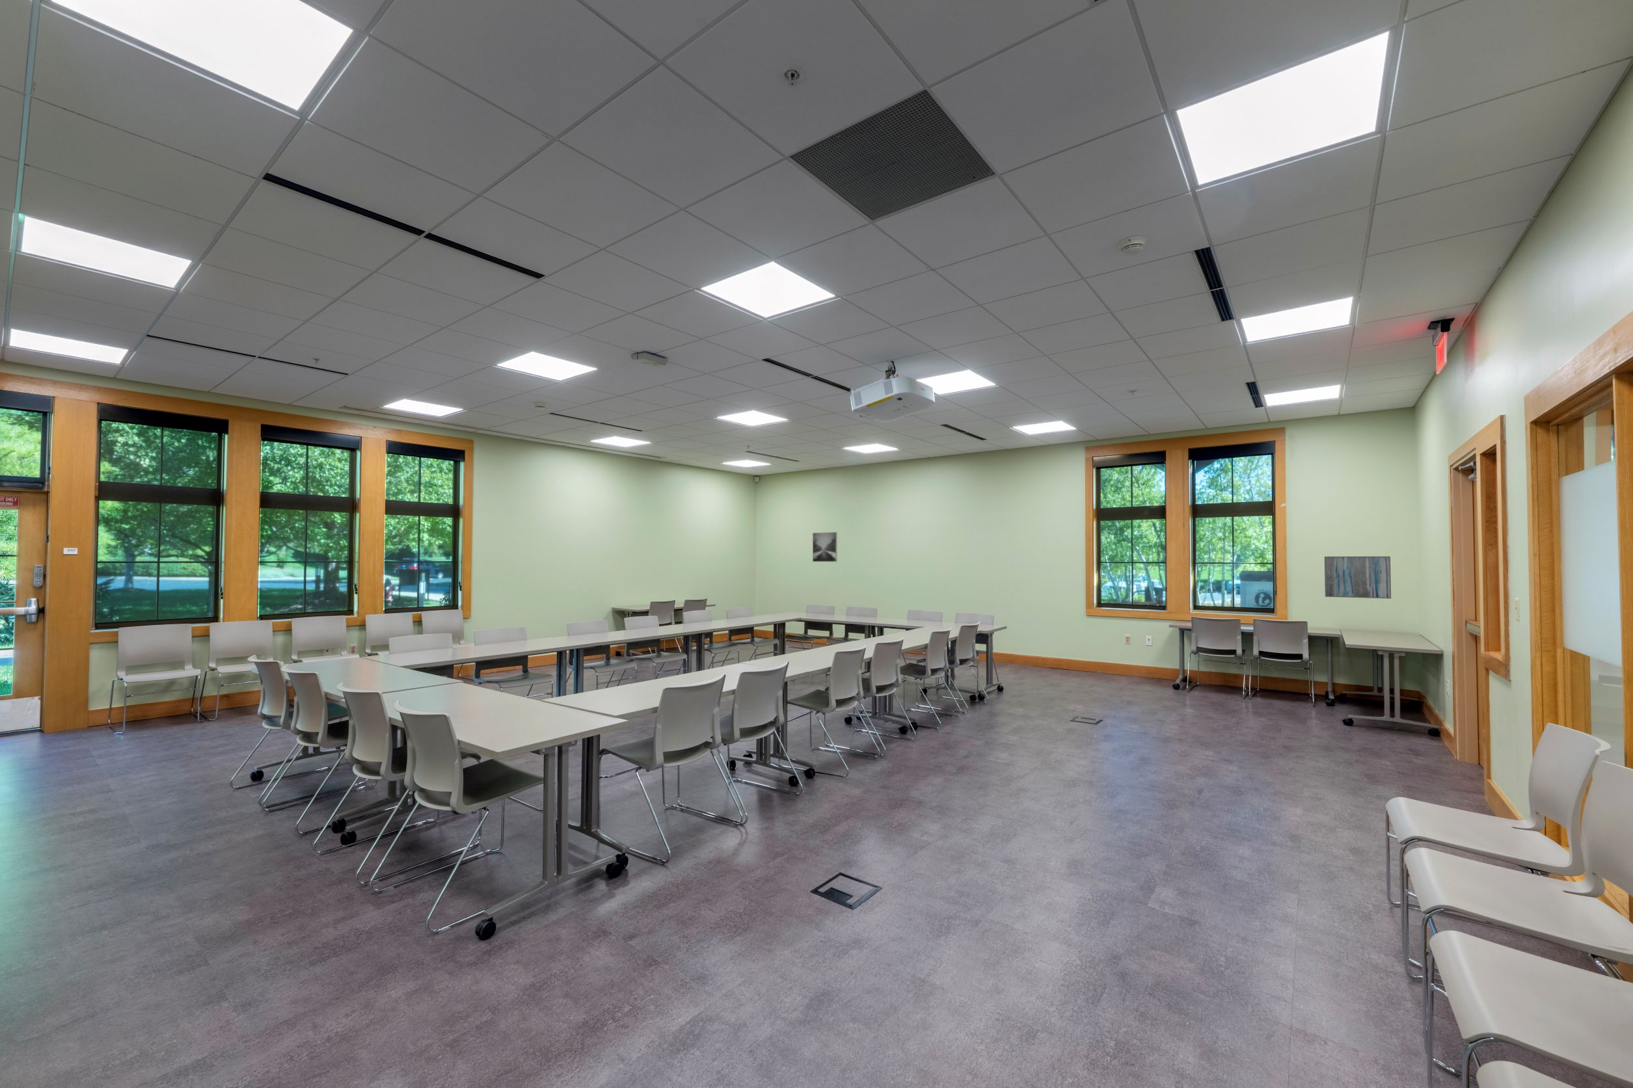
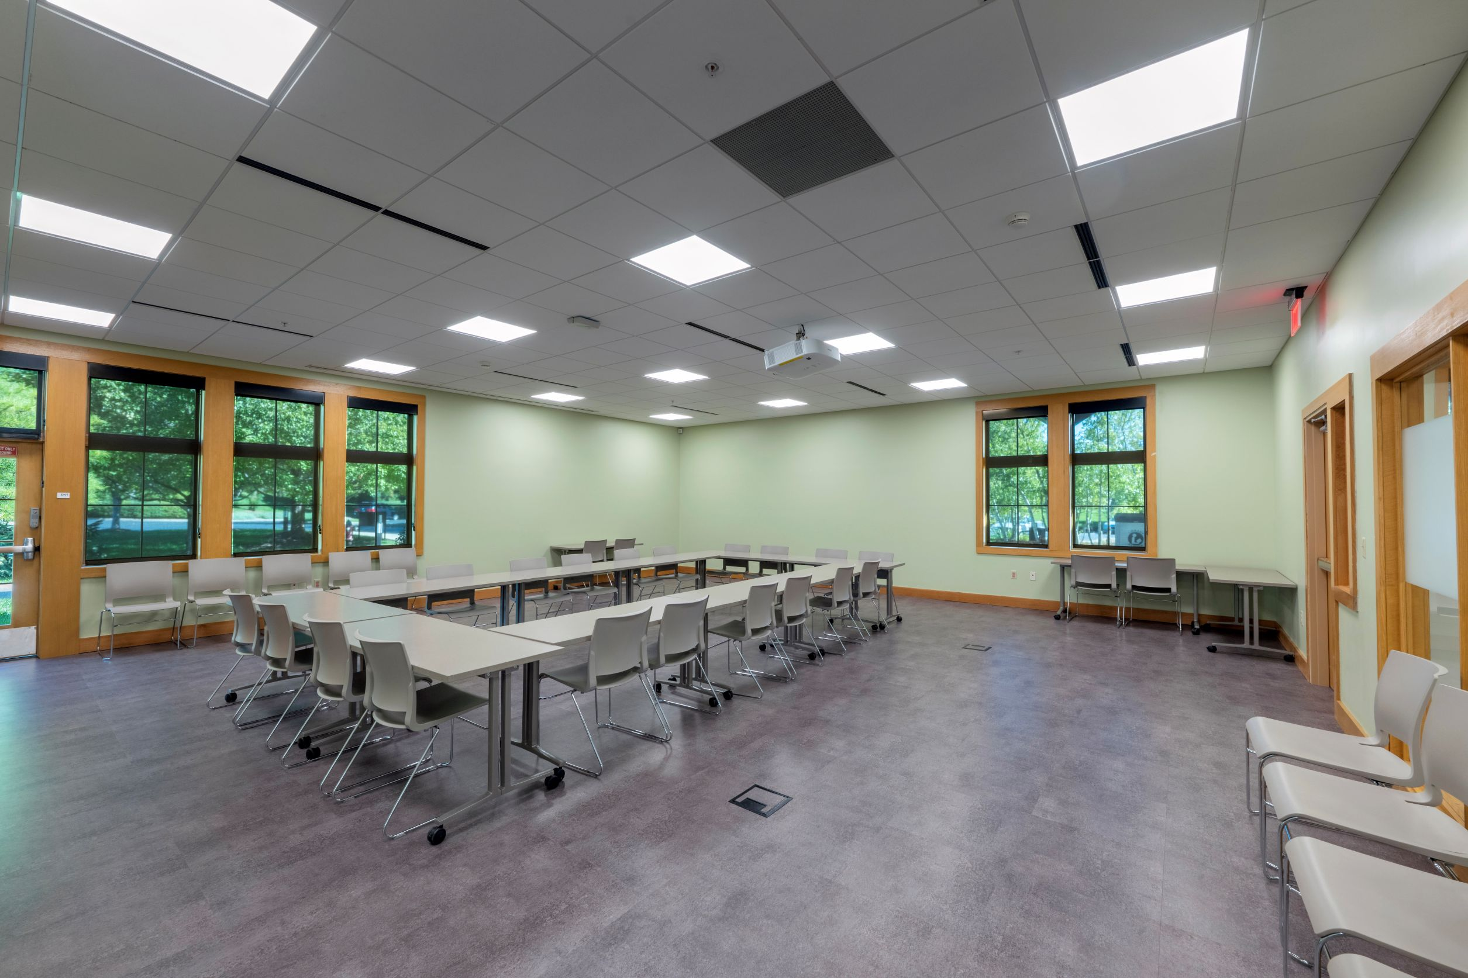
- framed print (824, 546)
- wall art (1356, 577)
